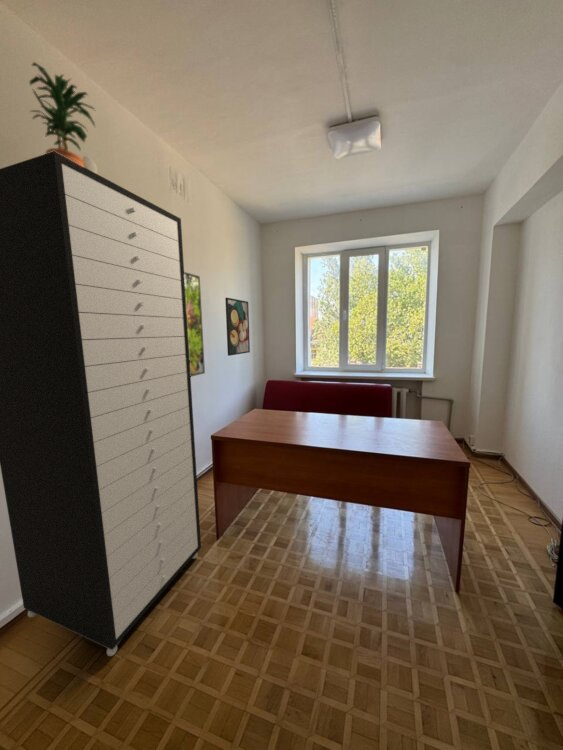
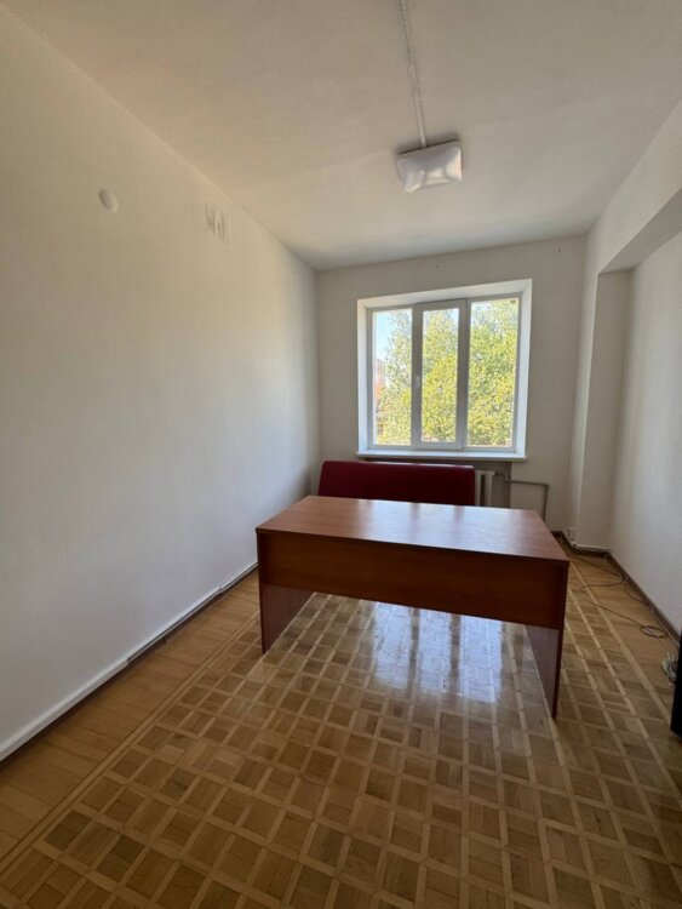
- storage cabinet (106, 412)
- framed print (187, 325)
- potted plant (68, 127)
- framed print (238, 327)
